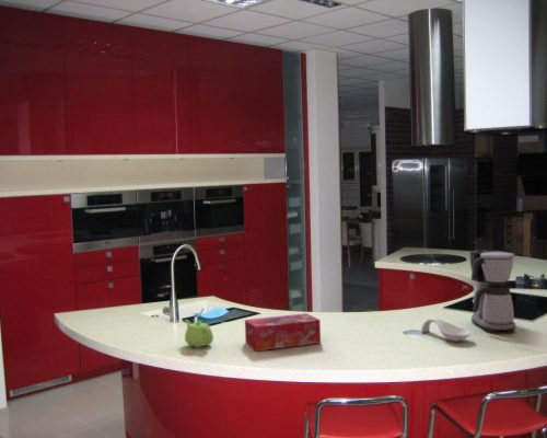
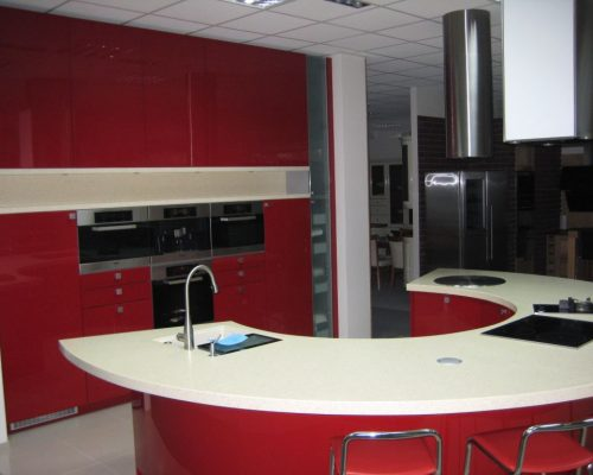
- spoon rest (444, 328)
- teapot (198, 333)
- tissue box (282, 331)
- coffee maker (487, 288)
